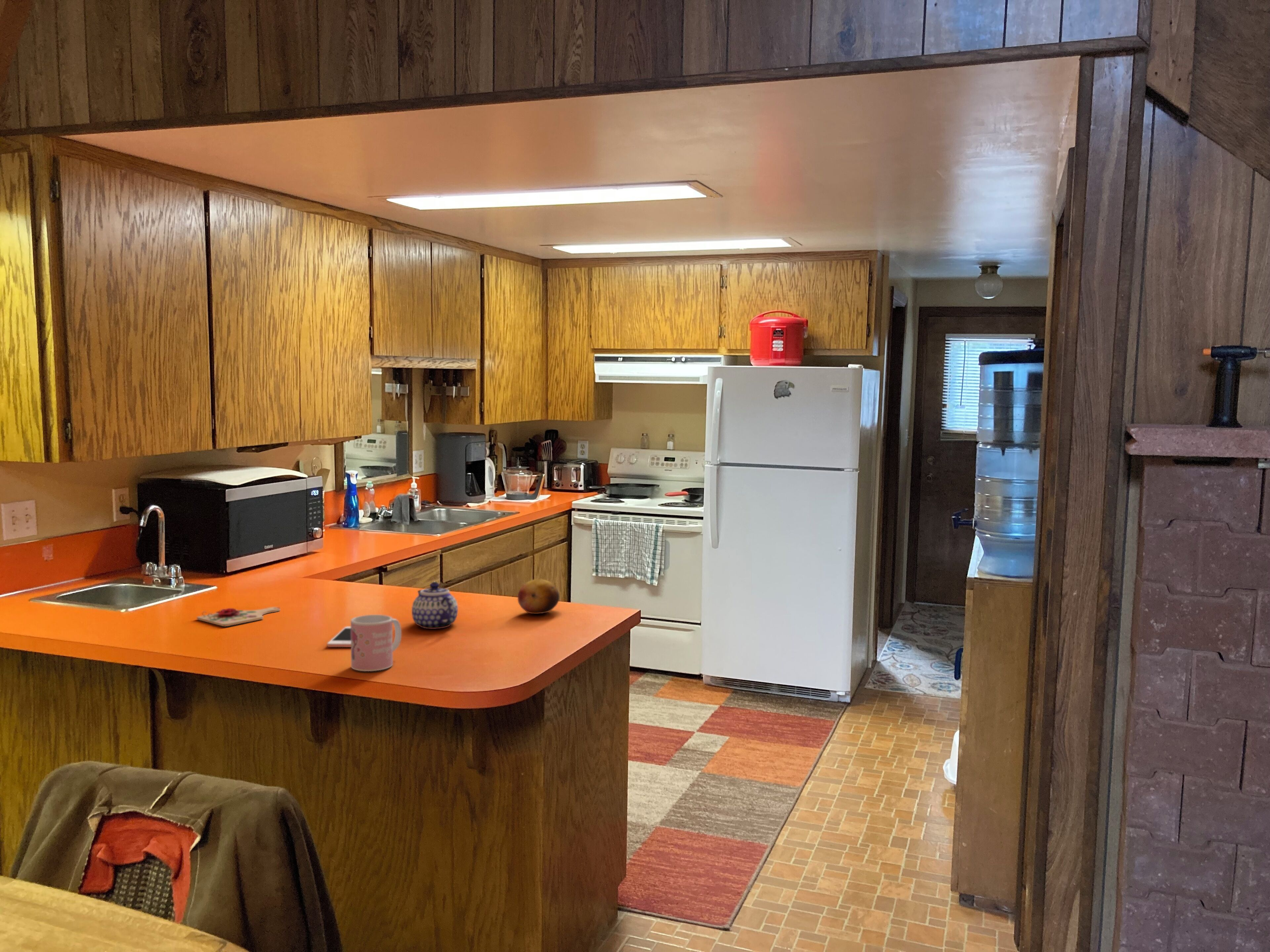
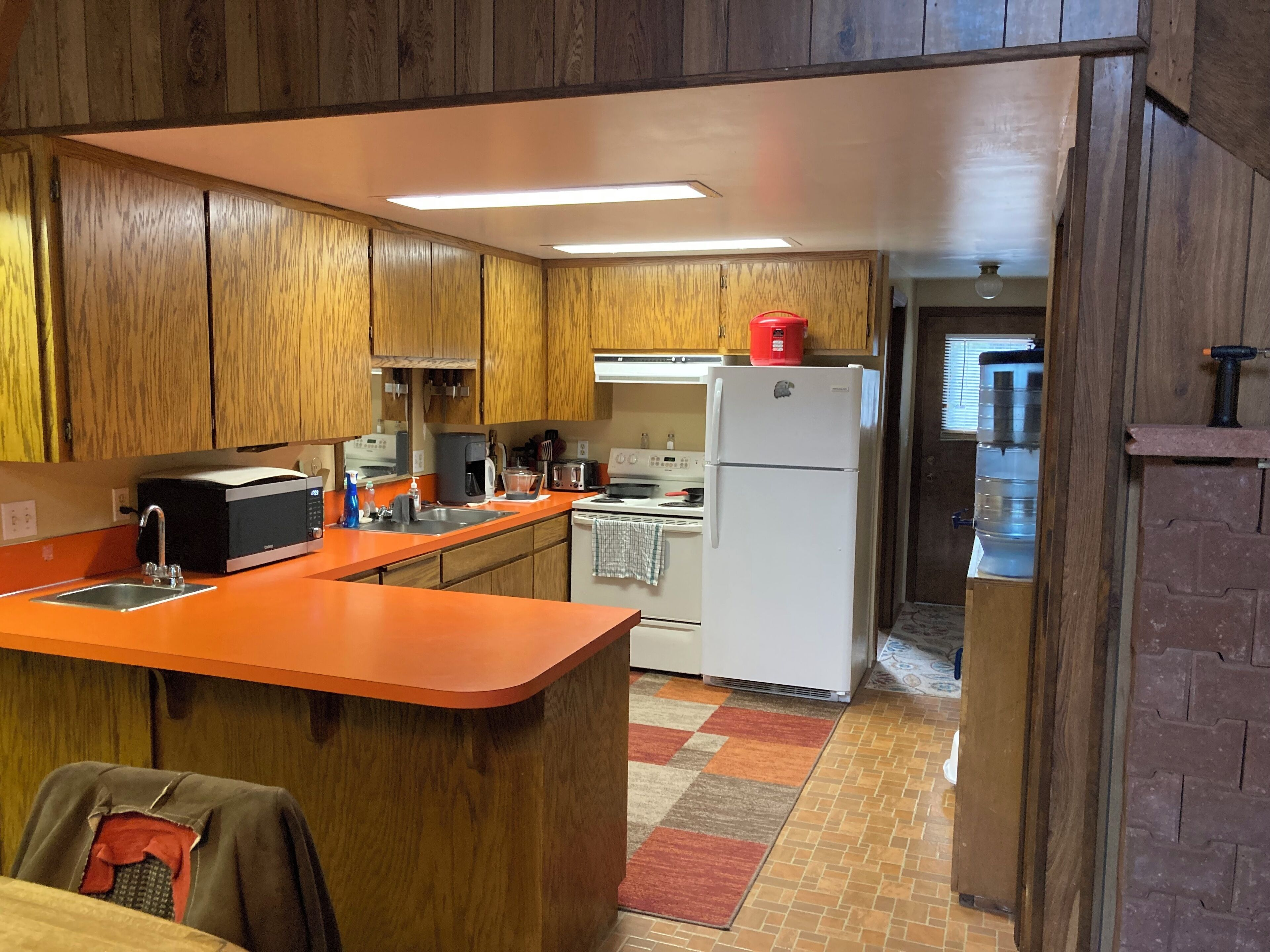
- mug (376, 641)
- cutting board (245, 612)
- teapot (435, 604)
- cell phone (351, 636)
- fruit (539, 596)
